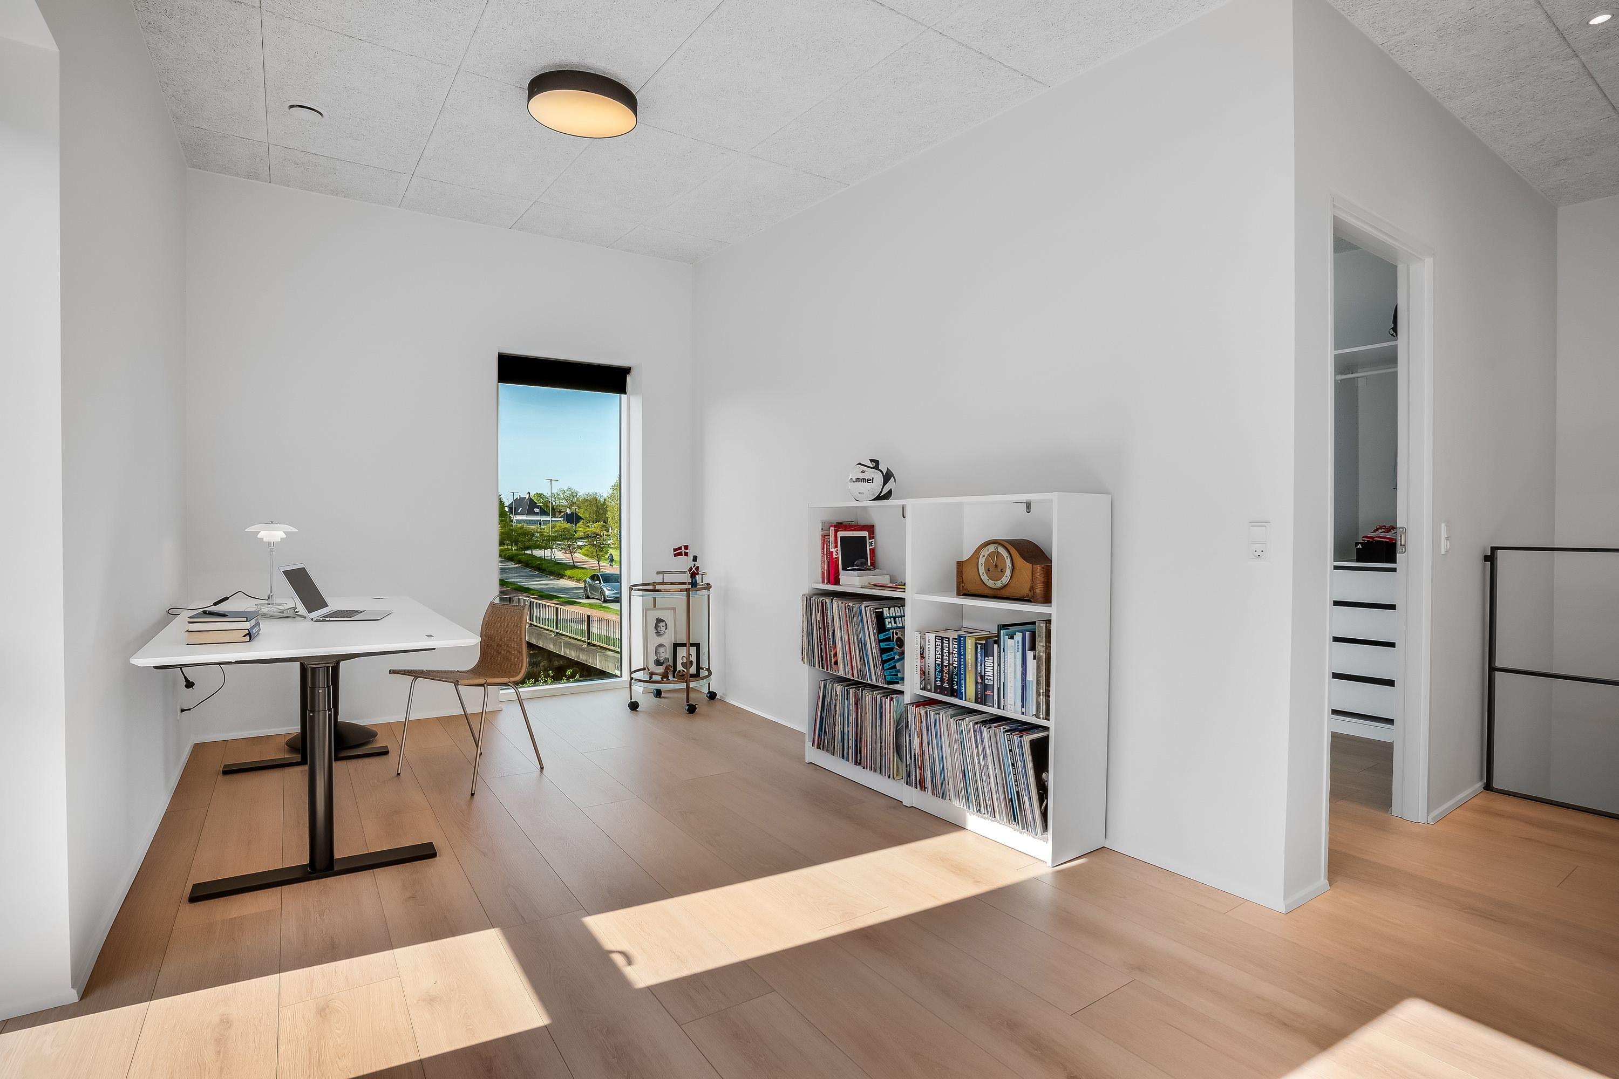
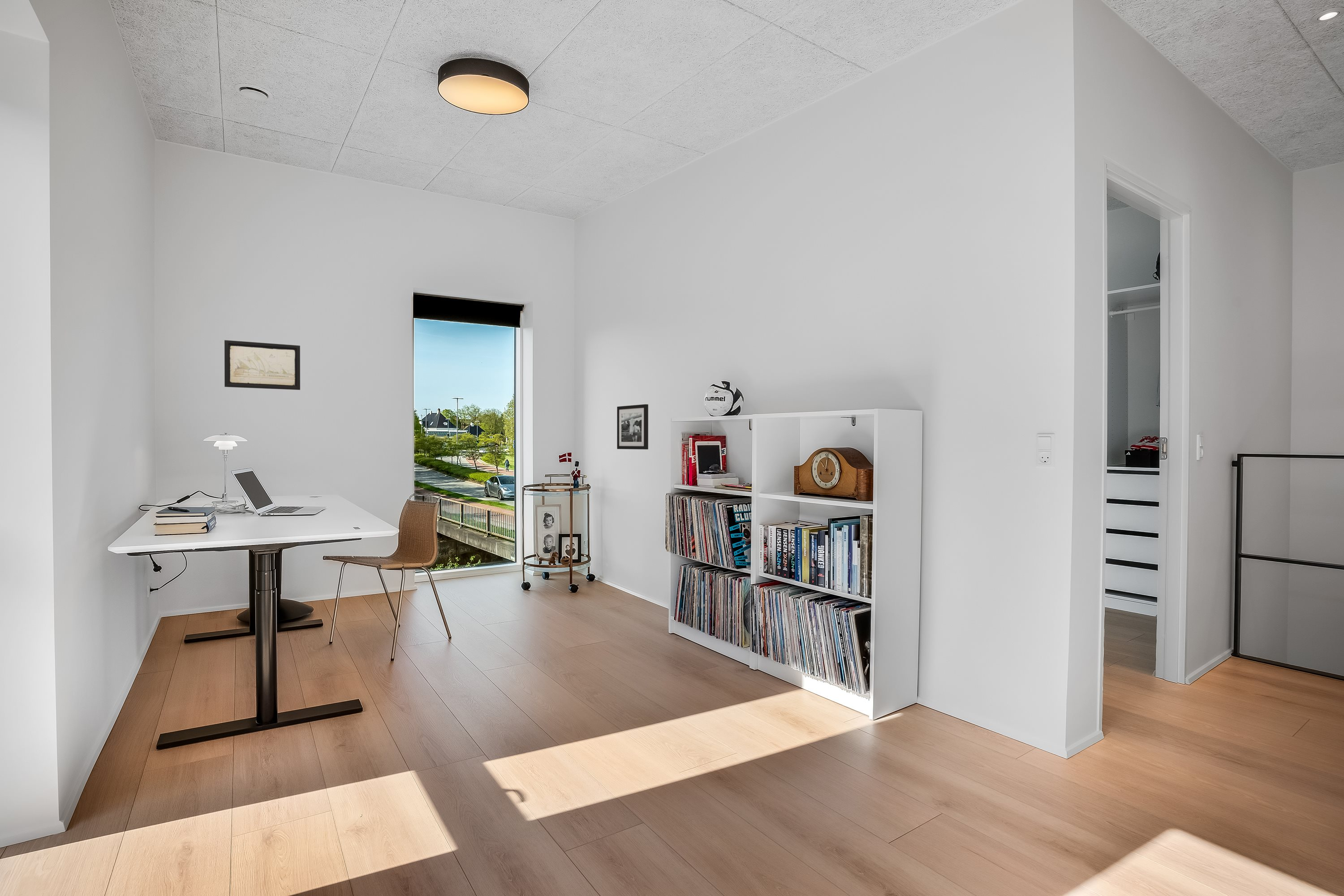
+ wall art (263, 366)
+ picture frame (632, 427)
